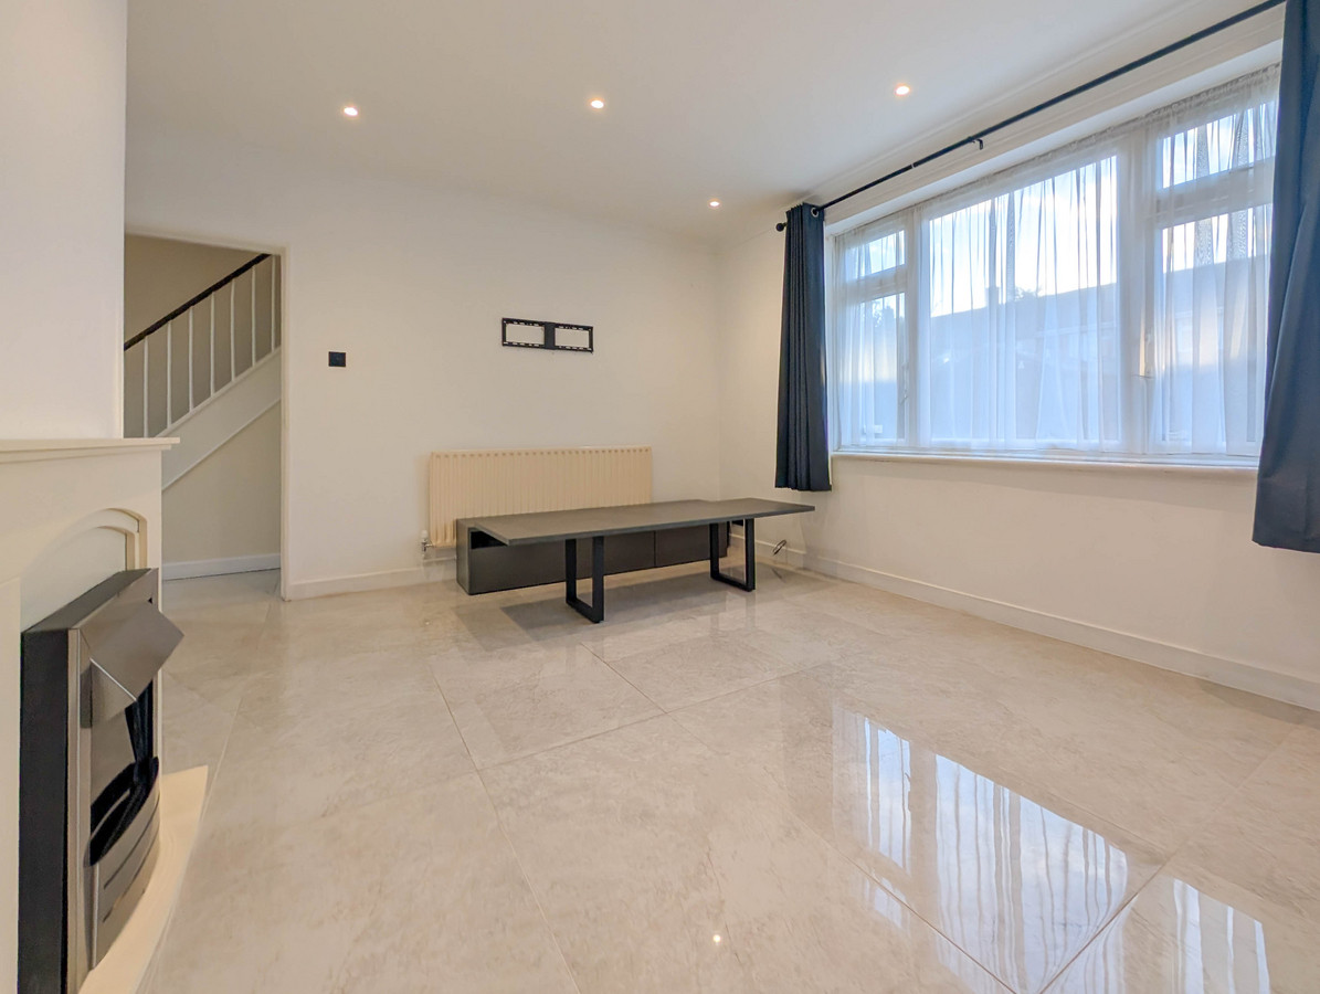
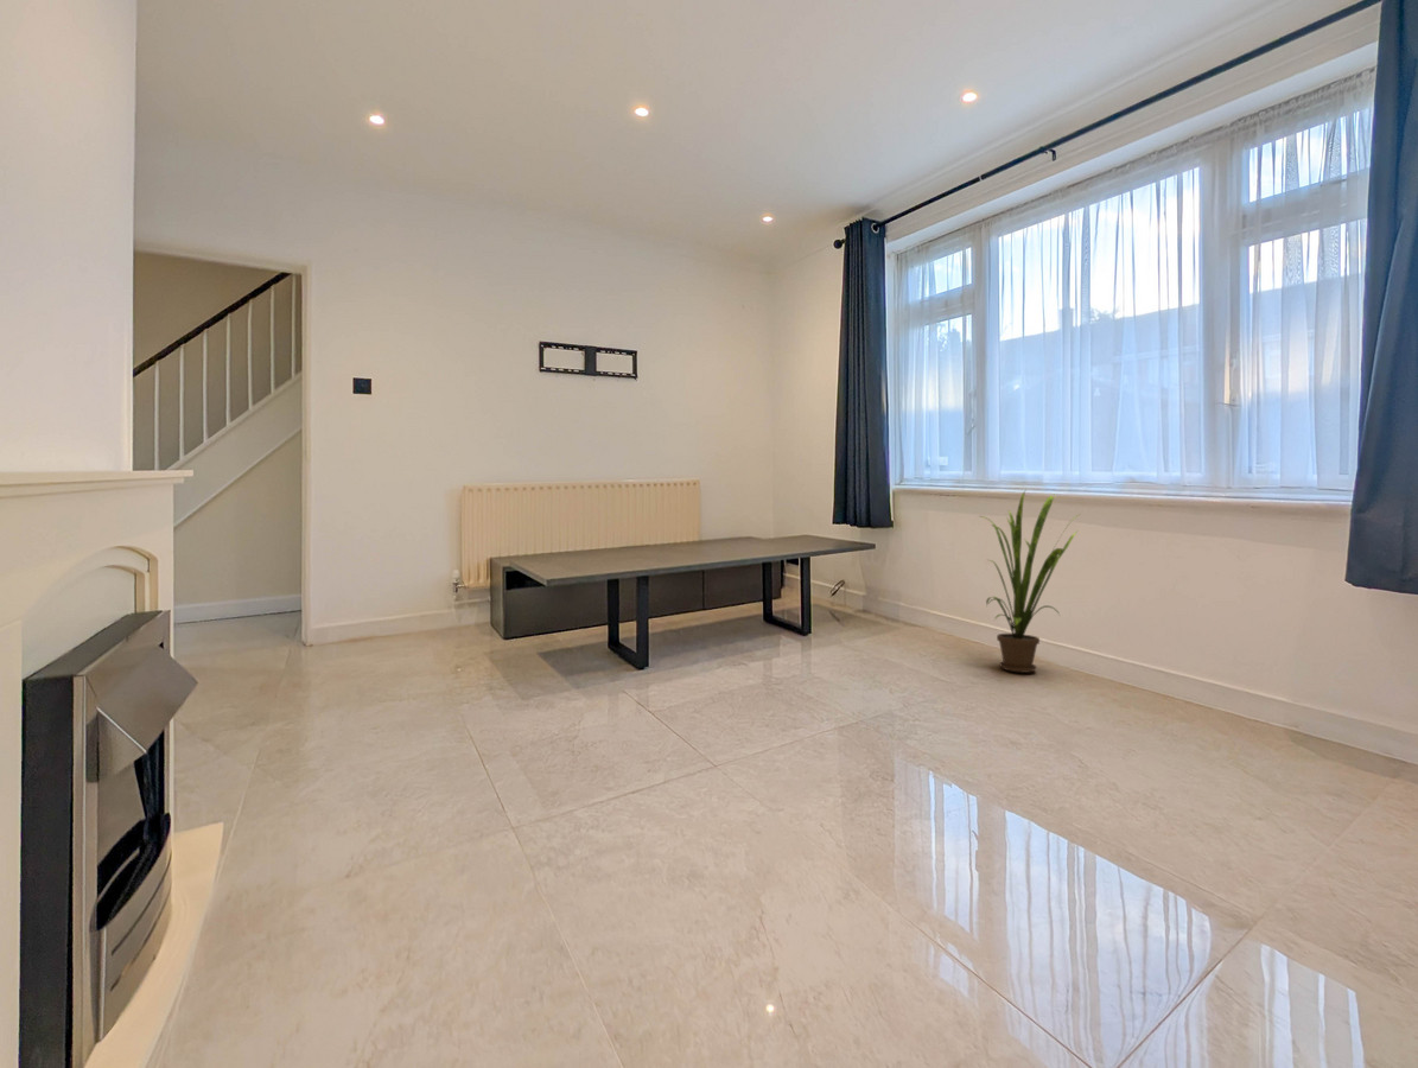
+ house plant (1020, 579)
